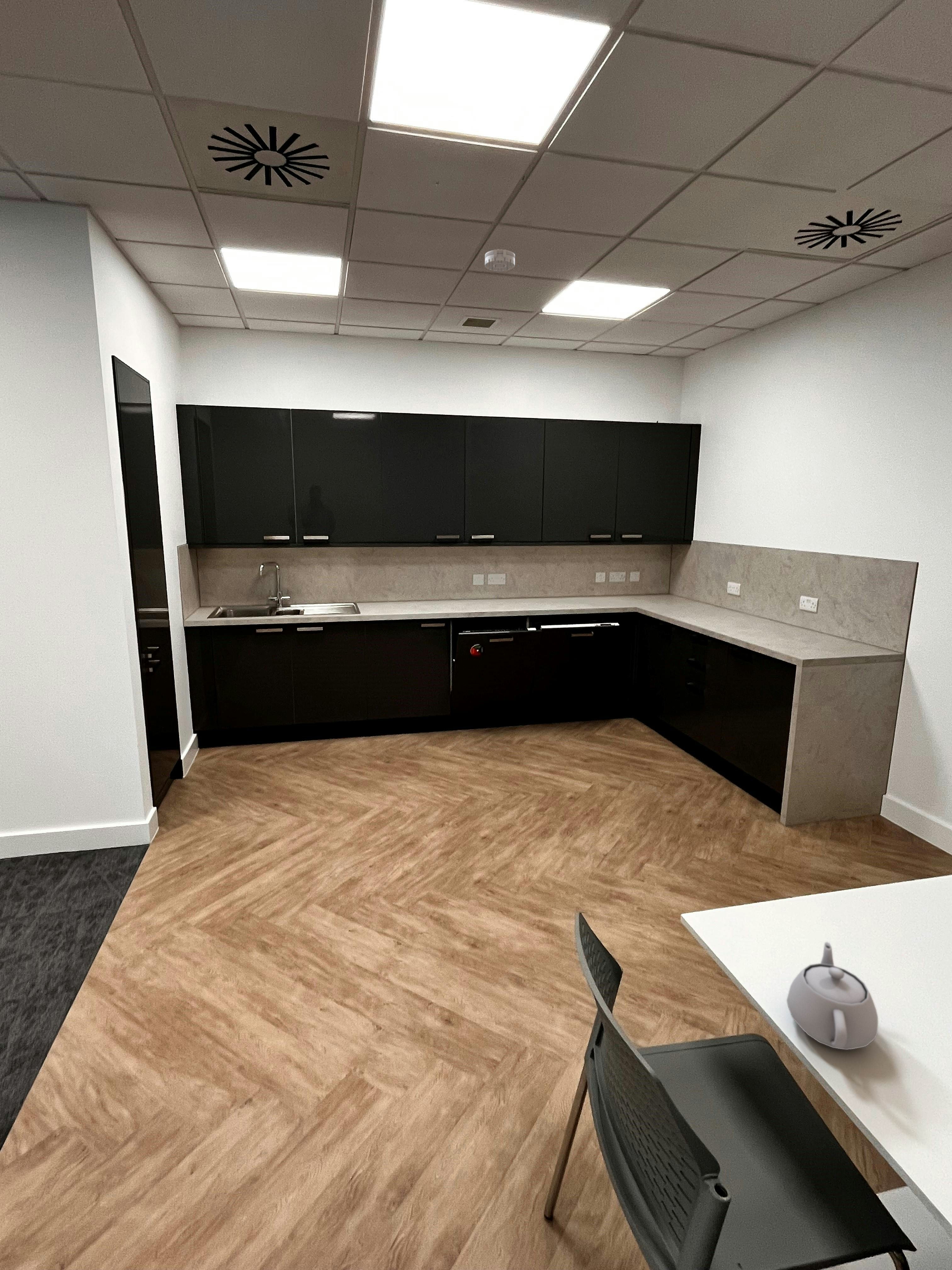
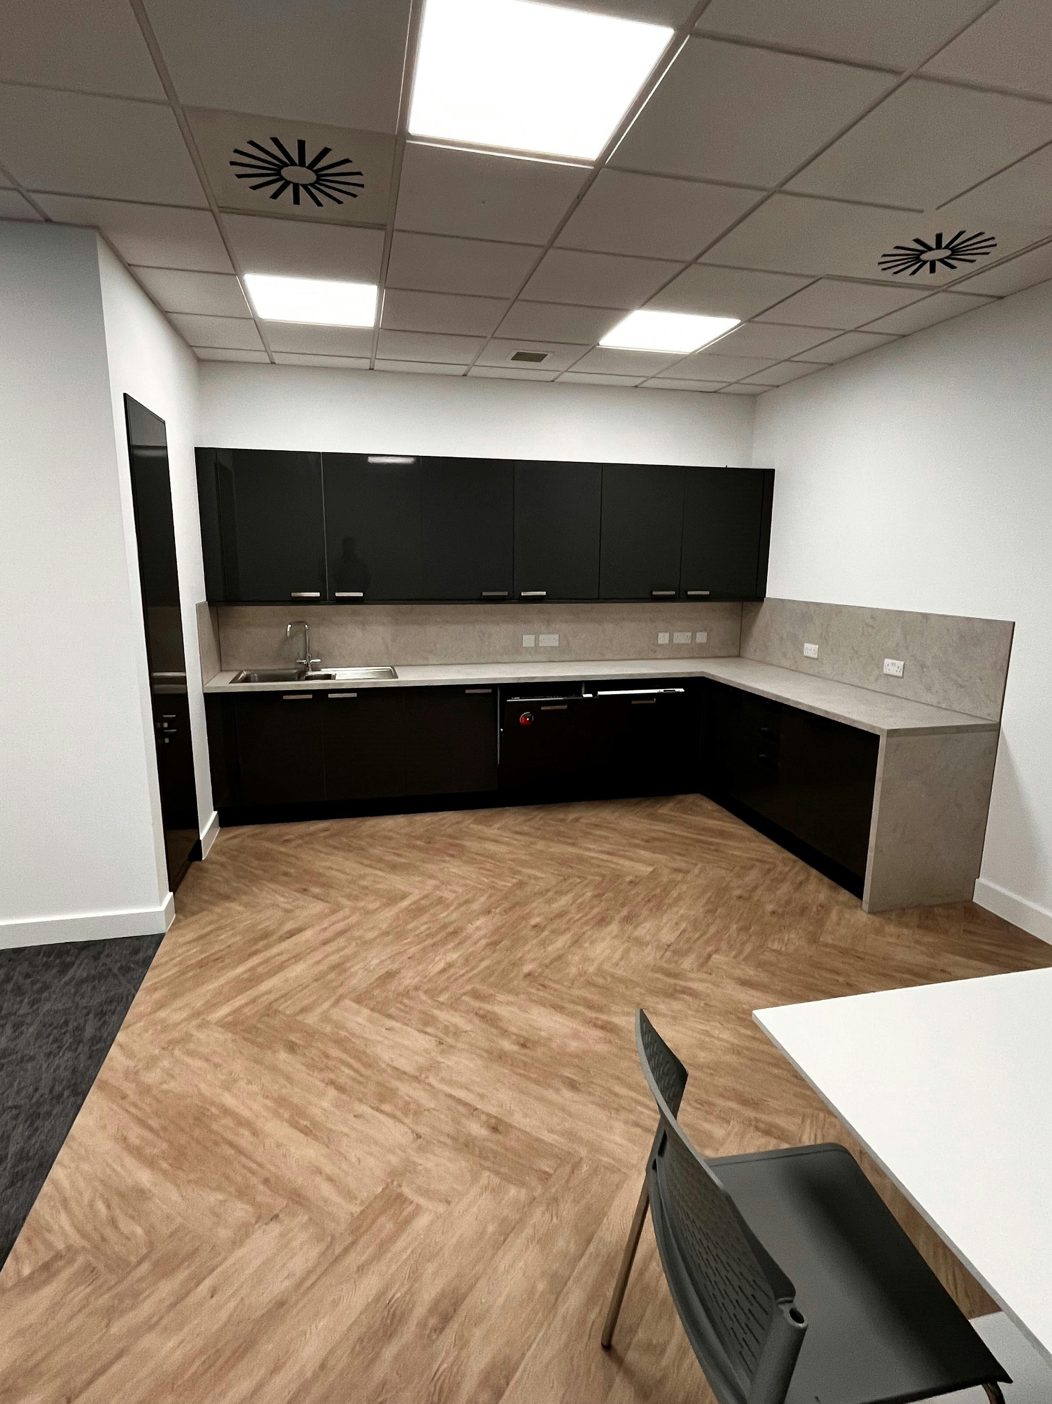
- teapot (832, 997)
- smoke detector (500, 260)
